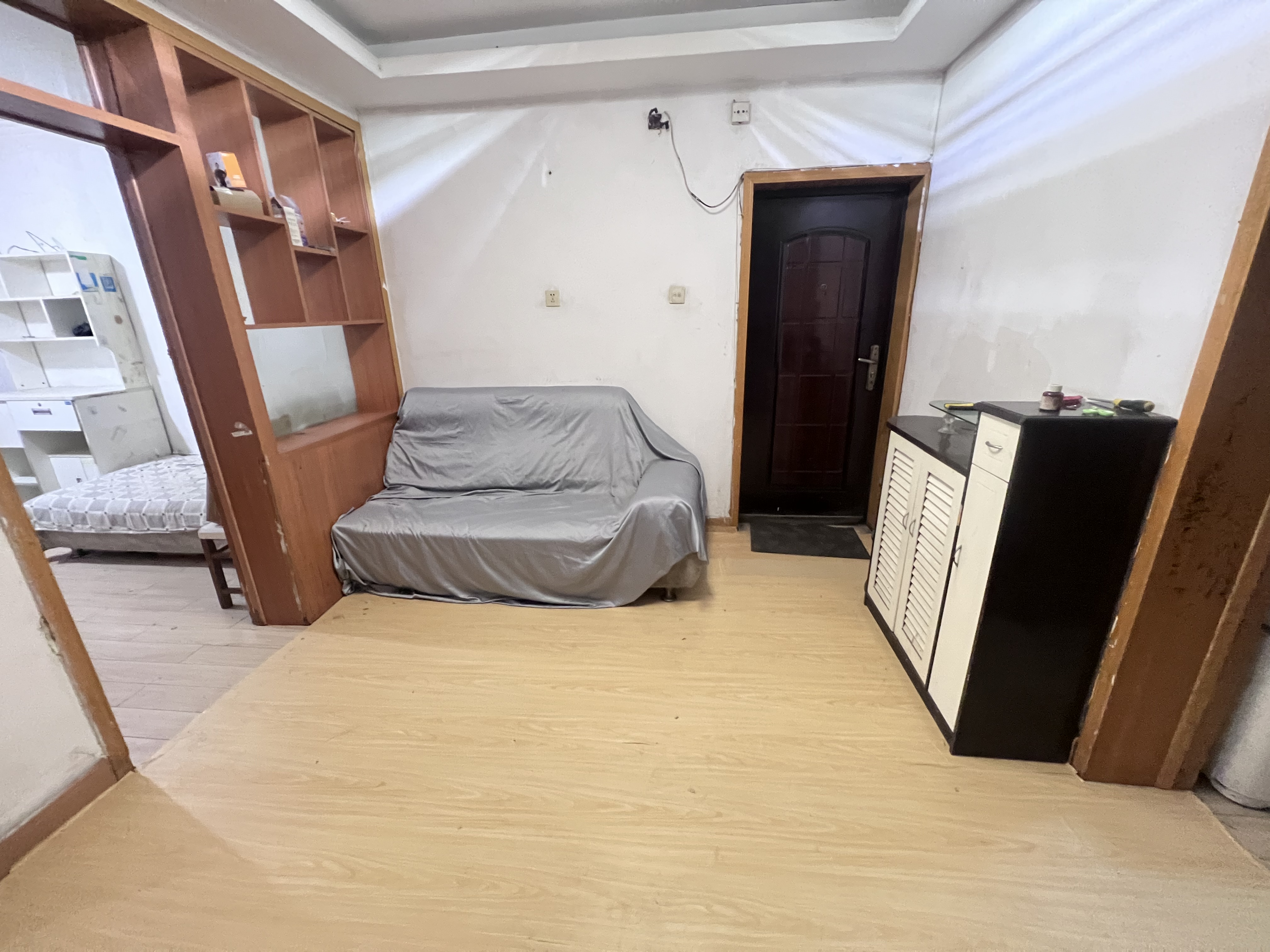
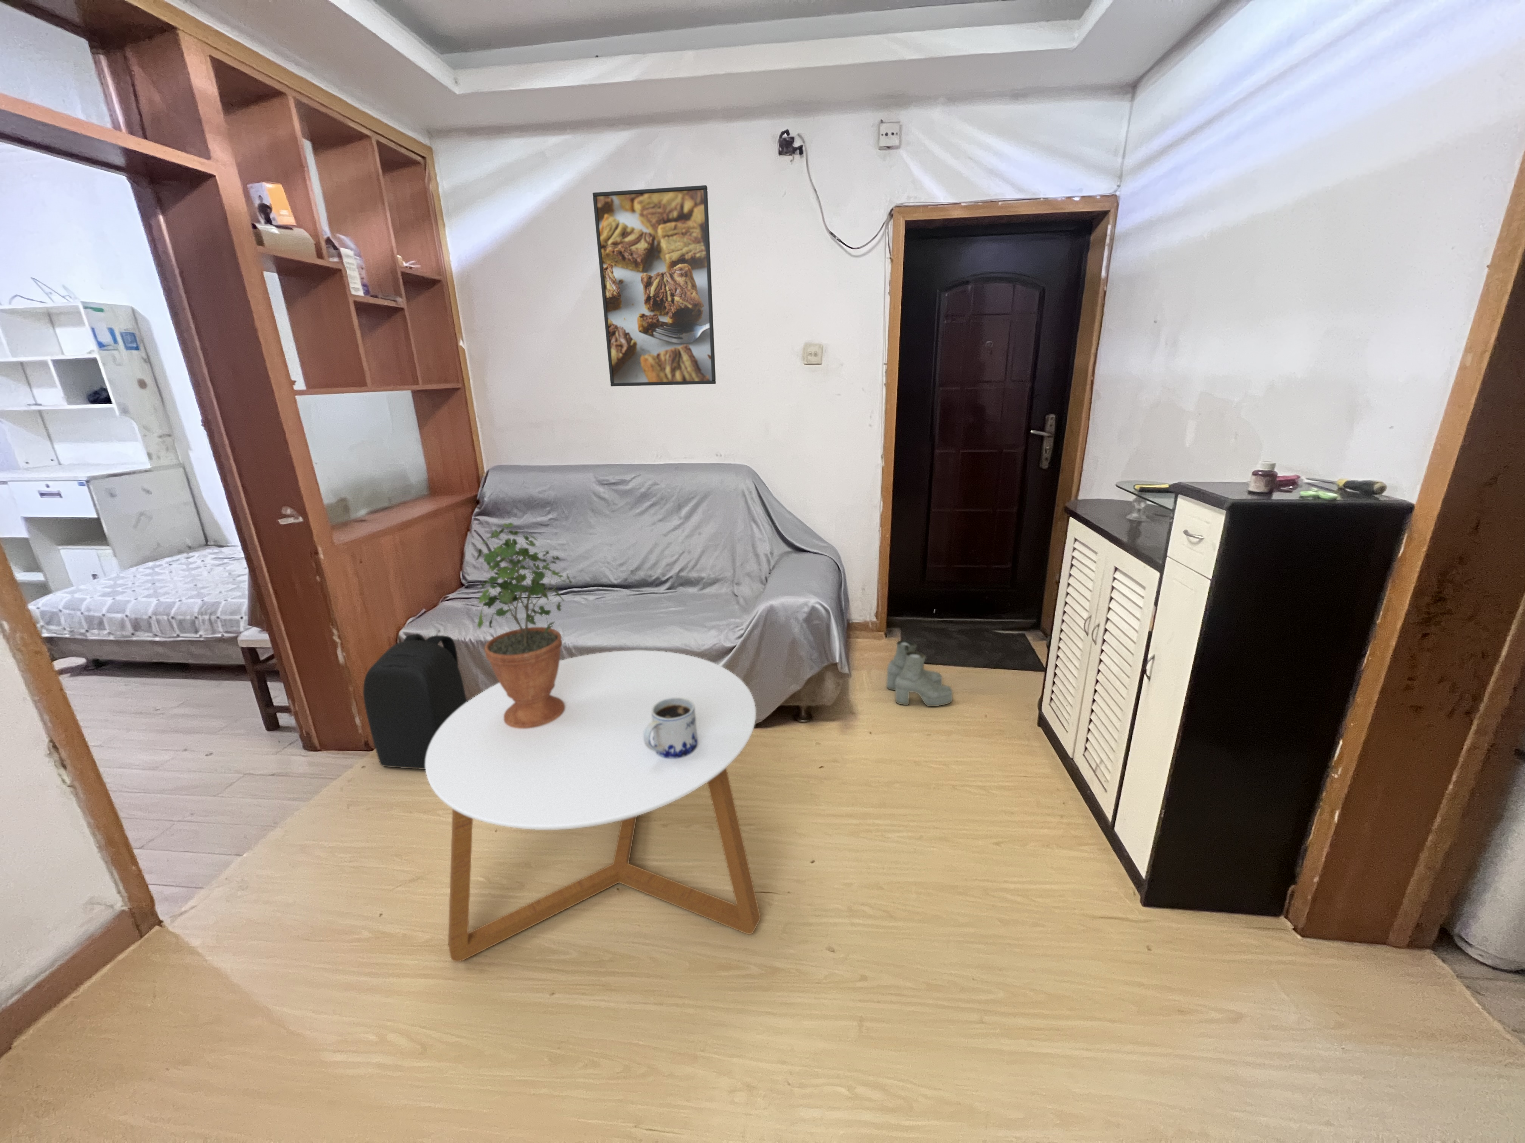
+ mug (670, 730)
+ boots (920, 671)
+ potted plant (528, 621)
+ coffee table (616, 803)
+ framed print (656, 292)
+ backpack (425, 693)
